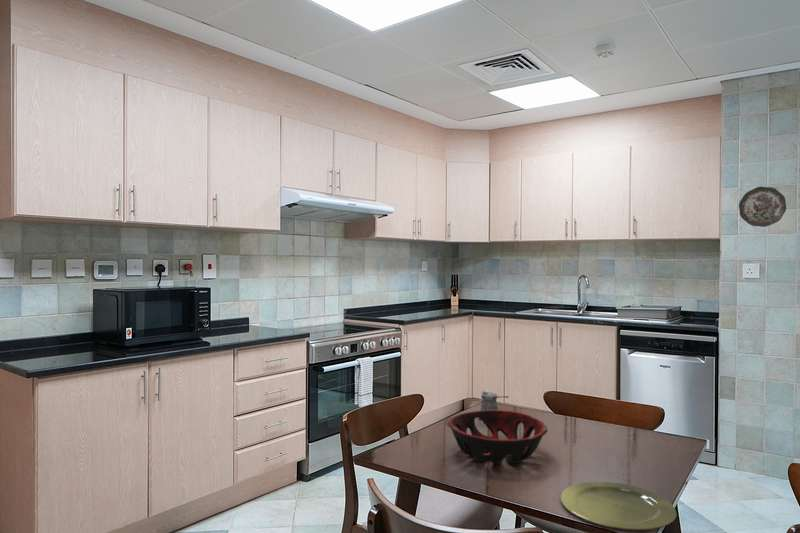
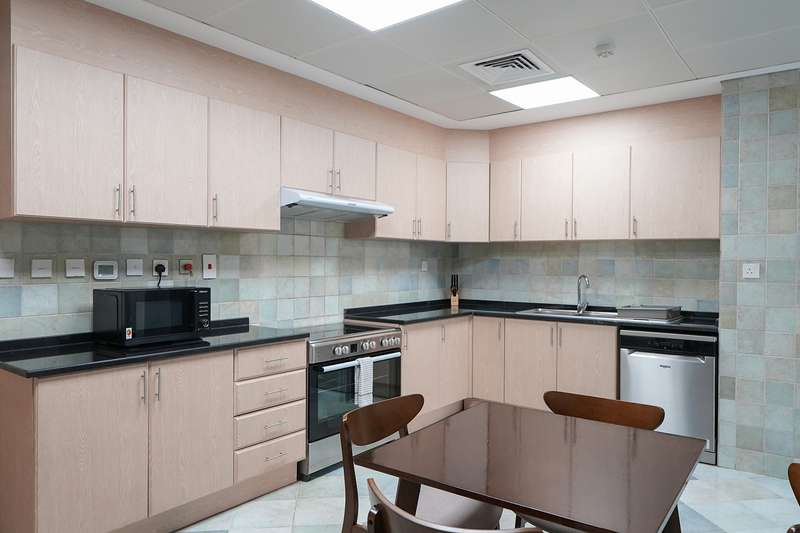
- plate (616, 504)
- pepper shaker (491, 405)
- decorative plate (762, 206)
- decorative bowl (496, 438)
